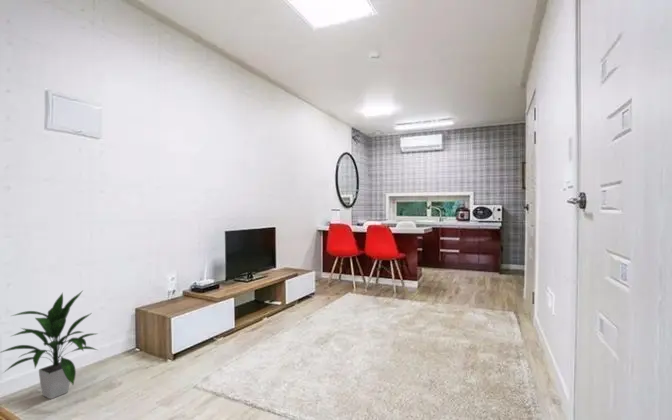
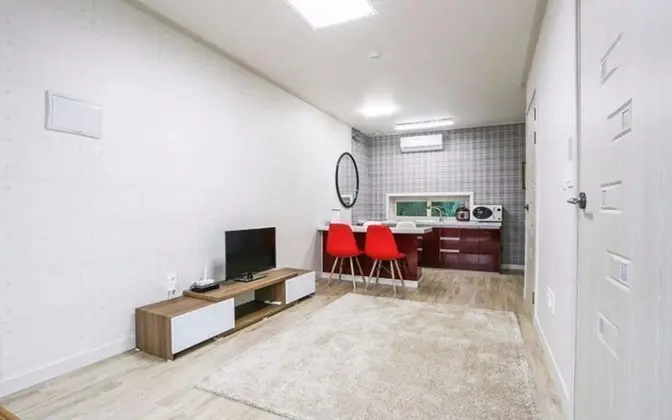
- indoor plant (55, 345)
